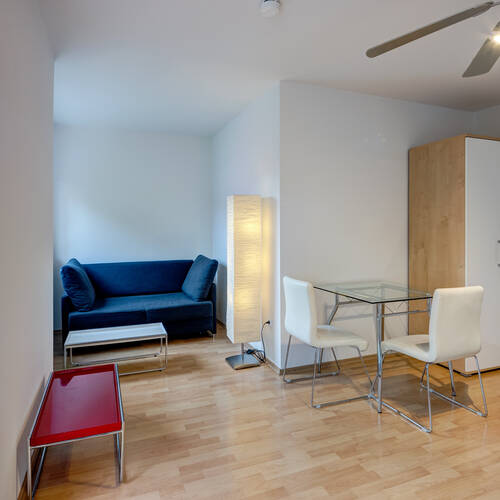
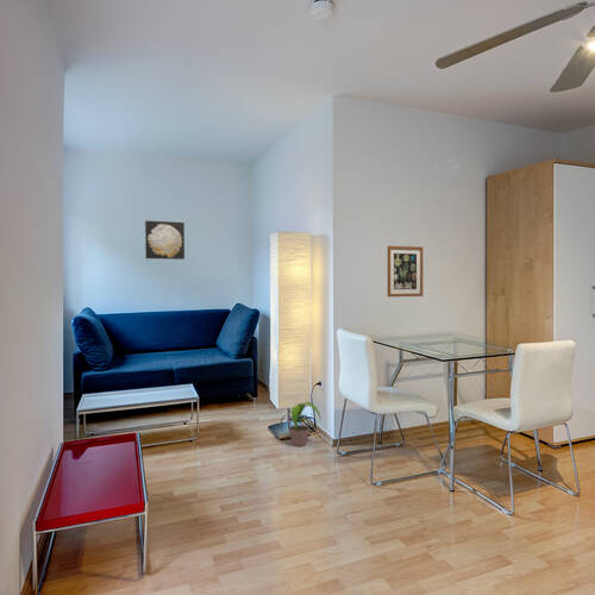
+ potted plant (299, 425)
+ wall art (164, 240)
+ wall art (405, 271)
